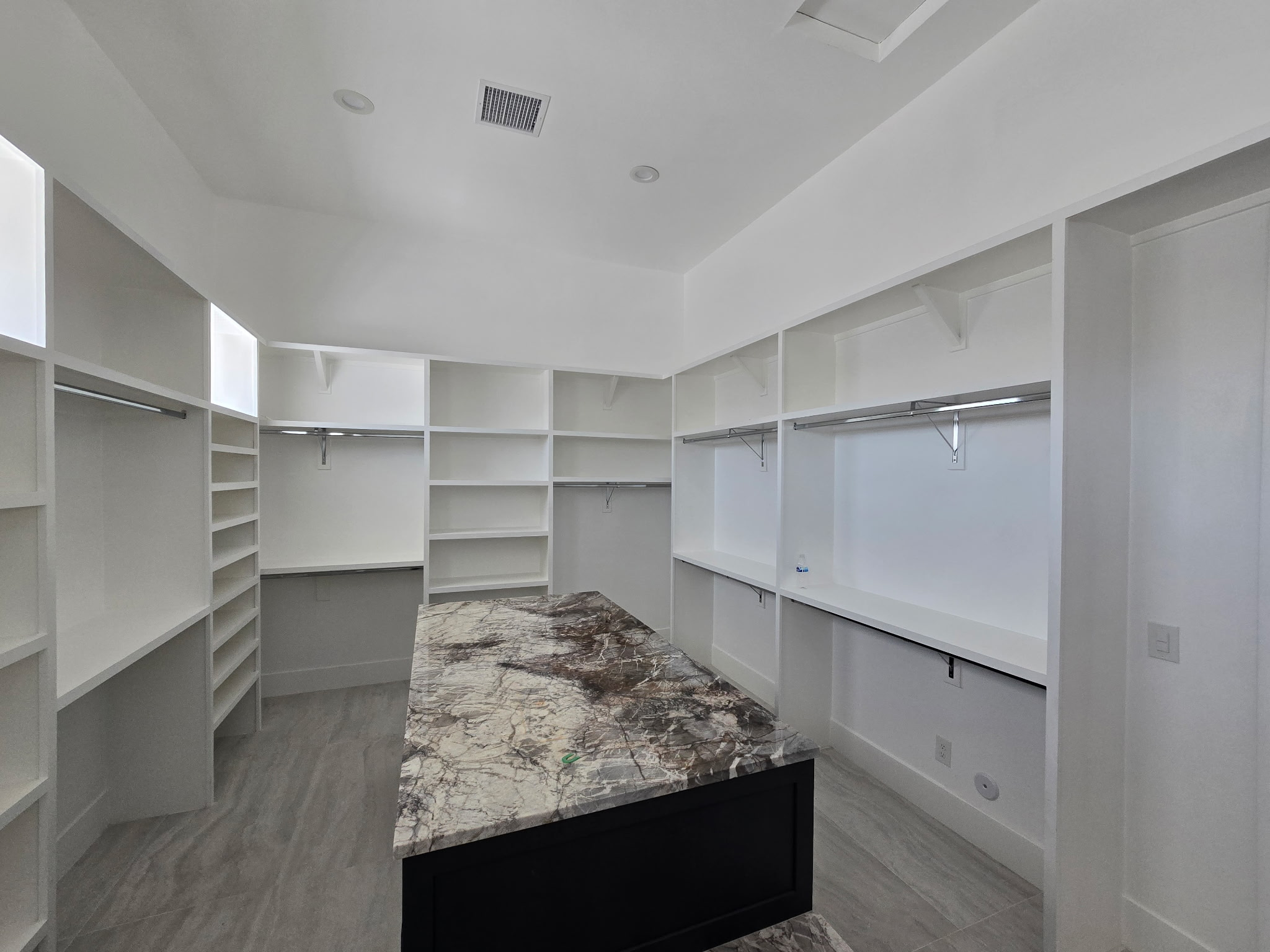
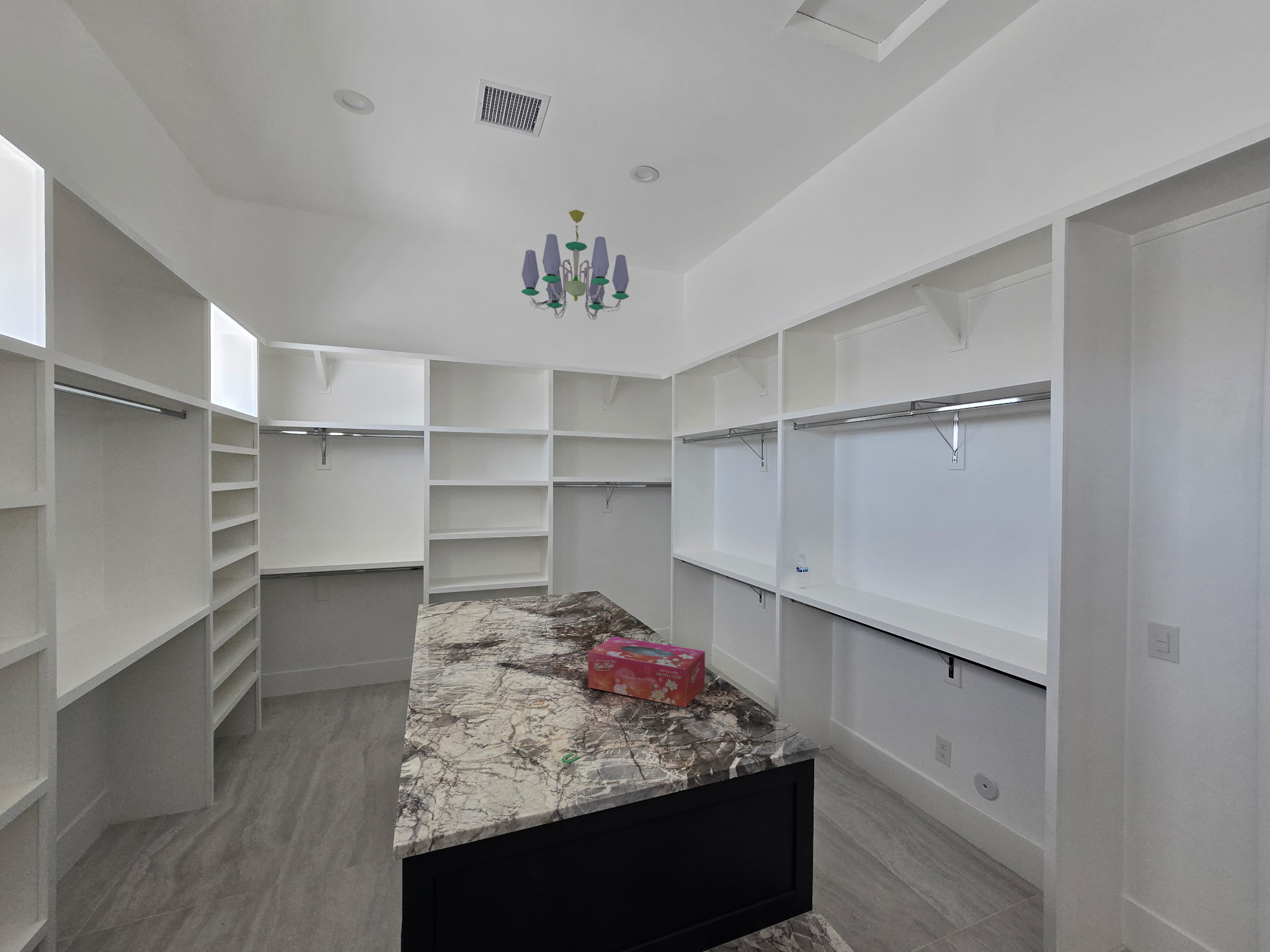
+ tissue box (646, 669)
+ chandelier (575, 262)
